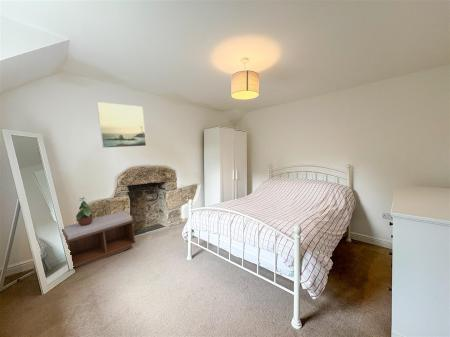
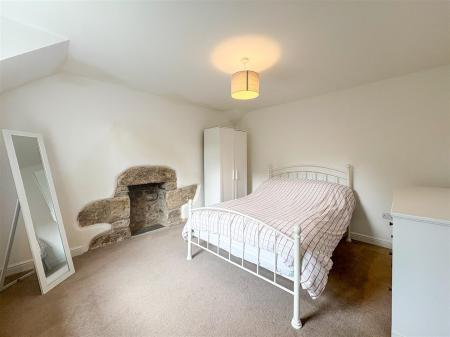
- potted plant (84, 210)
- bench (100, 237)
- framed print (123, 126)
